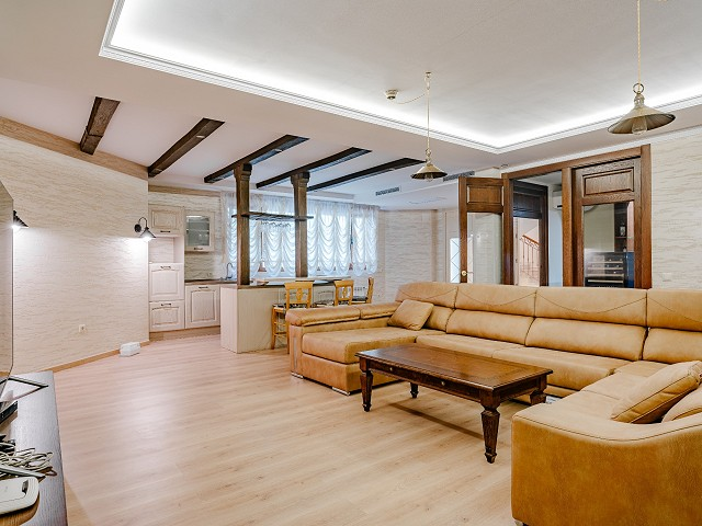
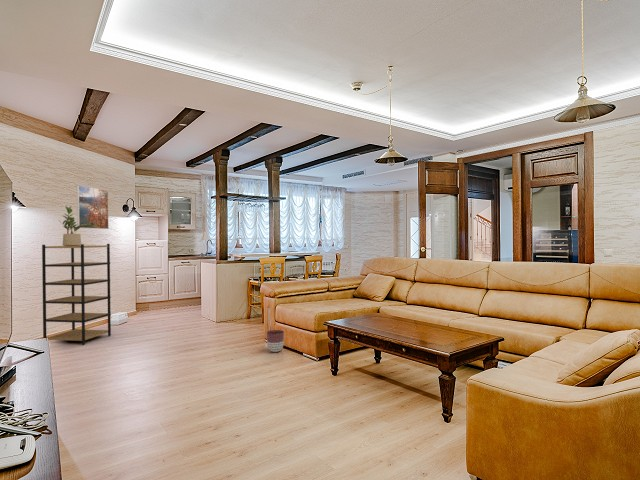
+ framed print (93, 208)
+ planter (275, 341)
+ potted plant (72, 225)
+ shelving unit (81, 291)
